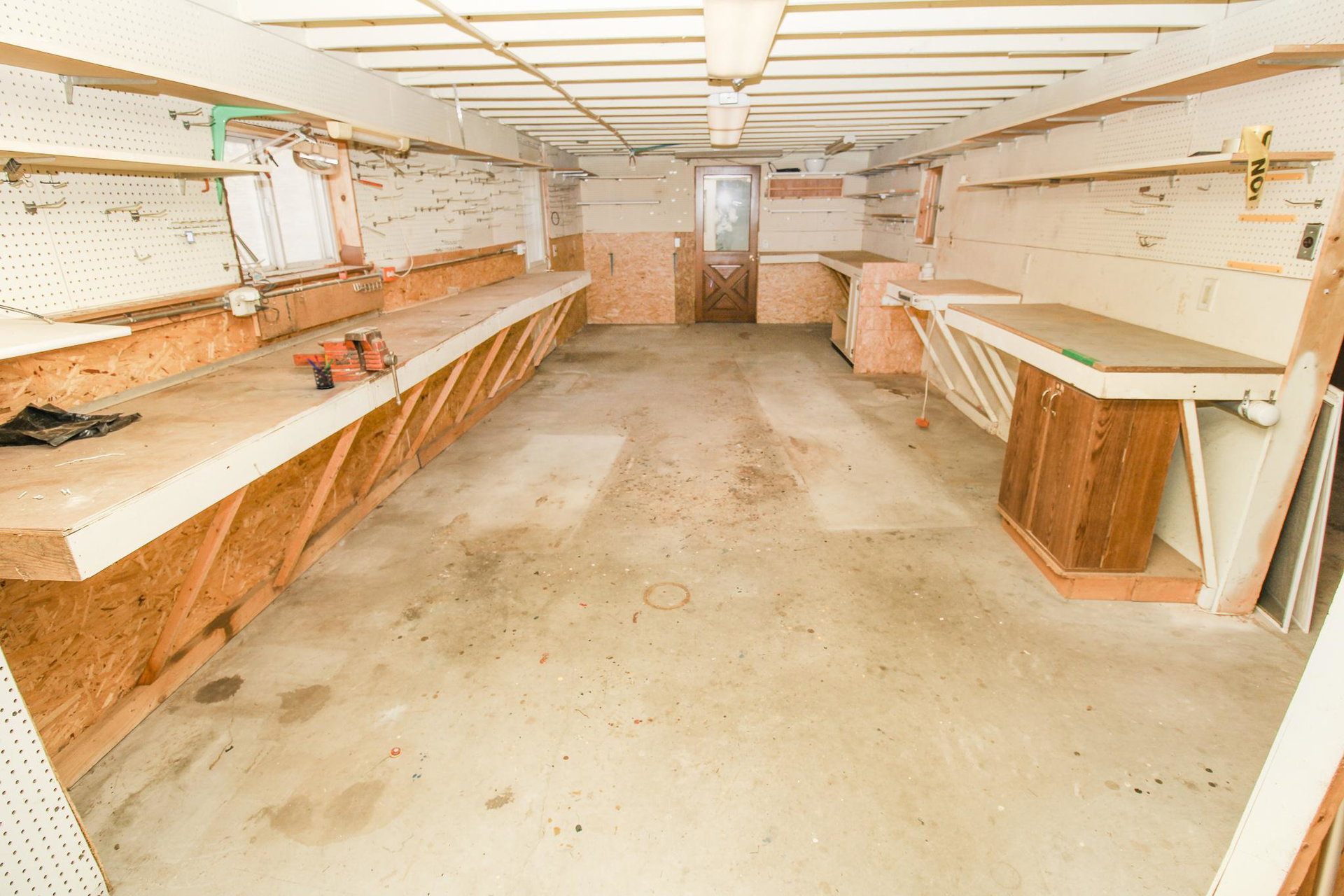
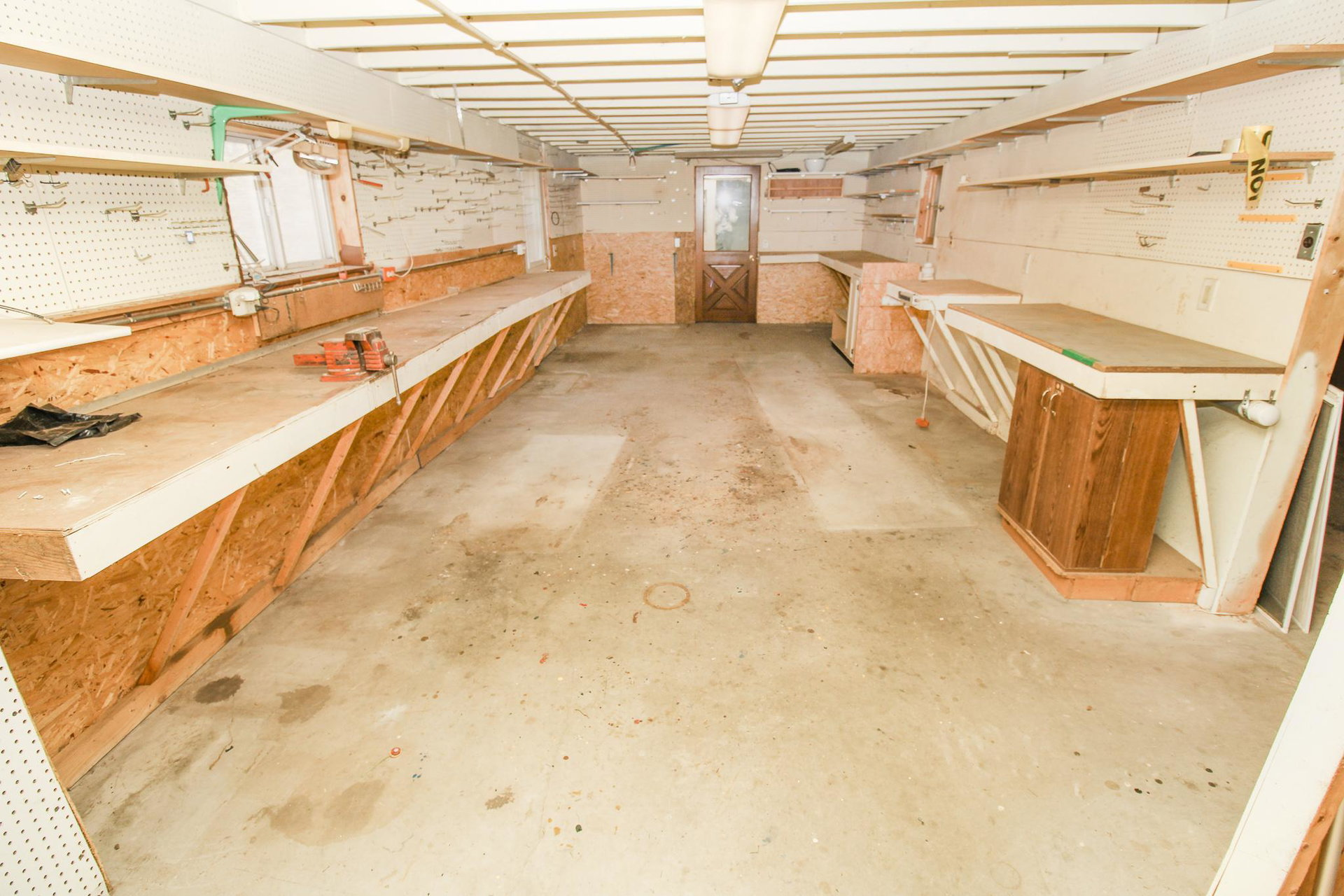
- pen holder (324, 370)
